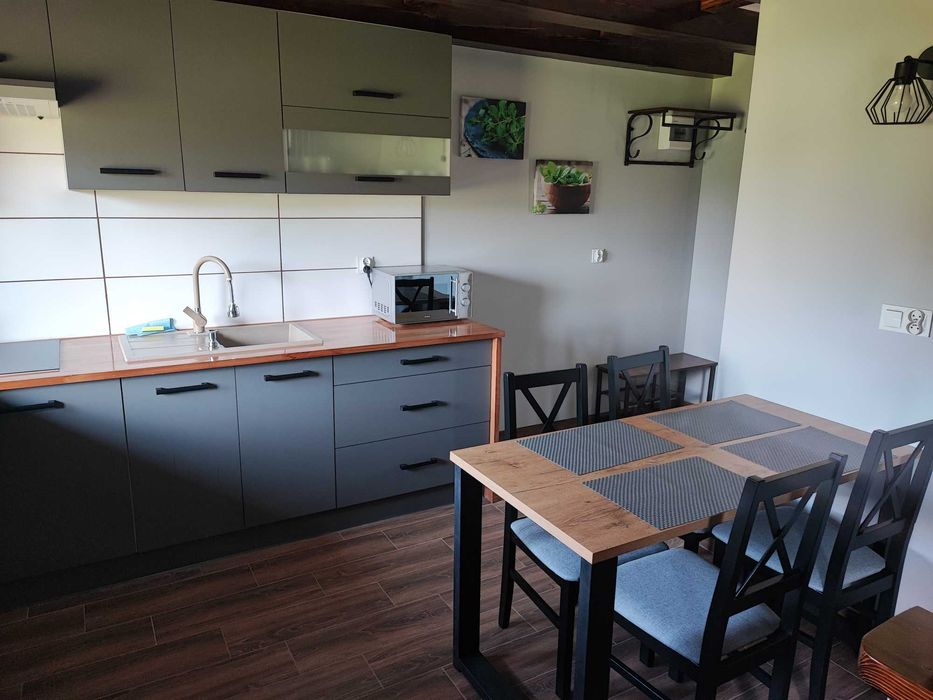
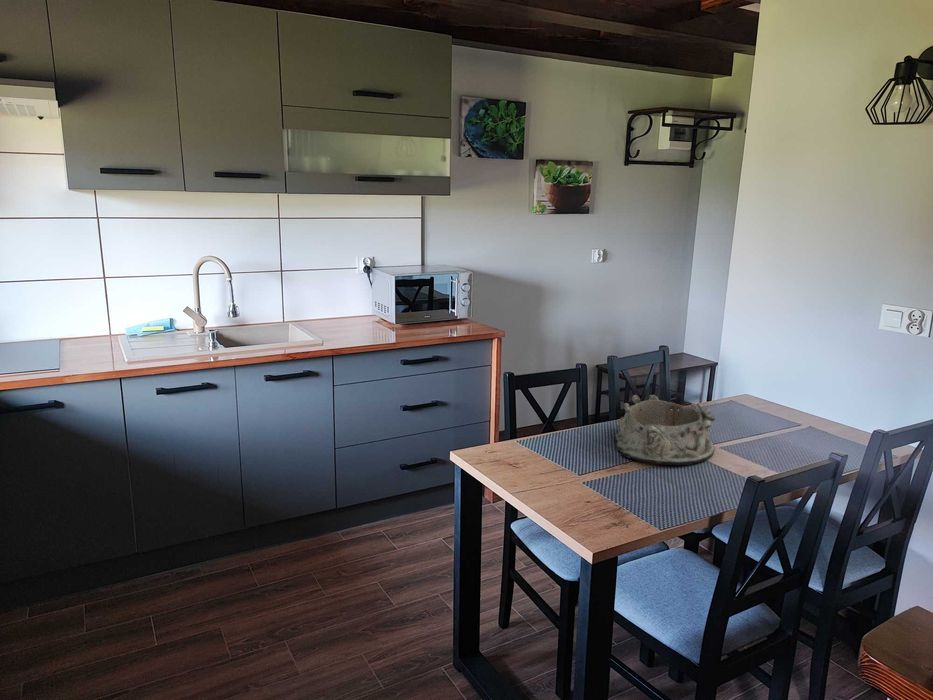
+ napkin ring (665, 426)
